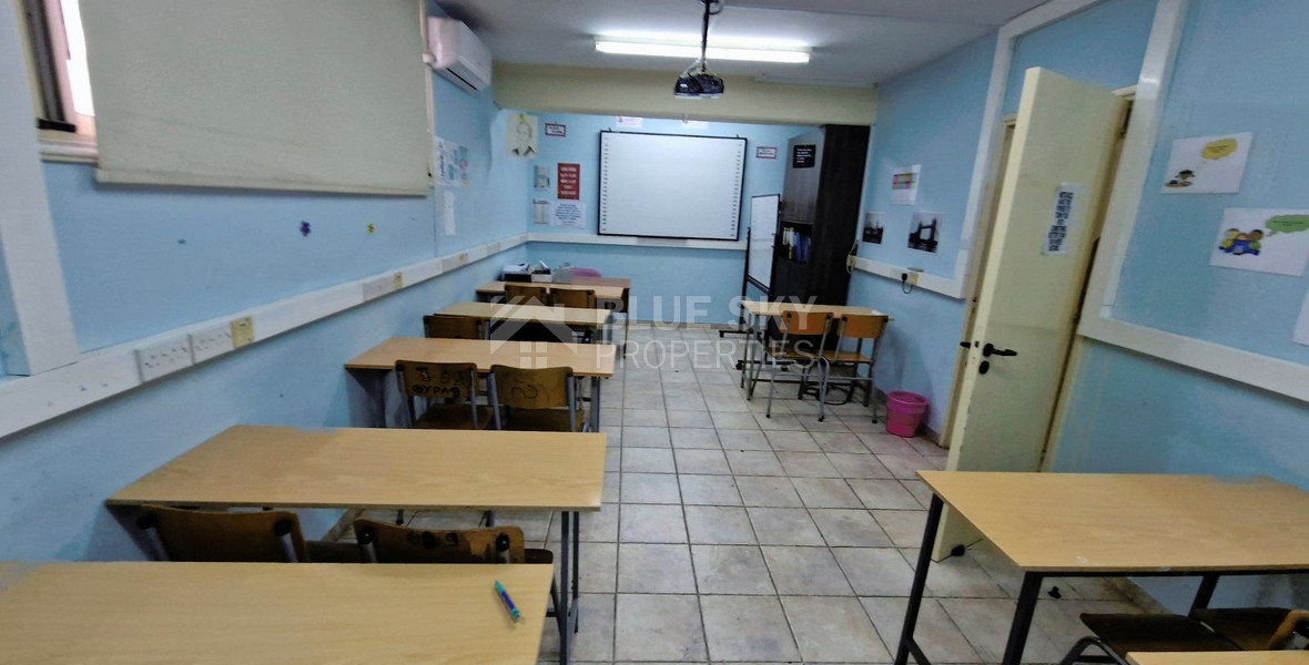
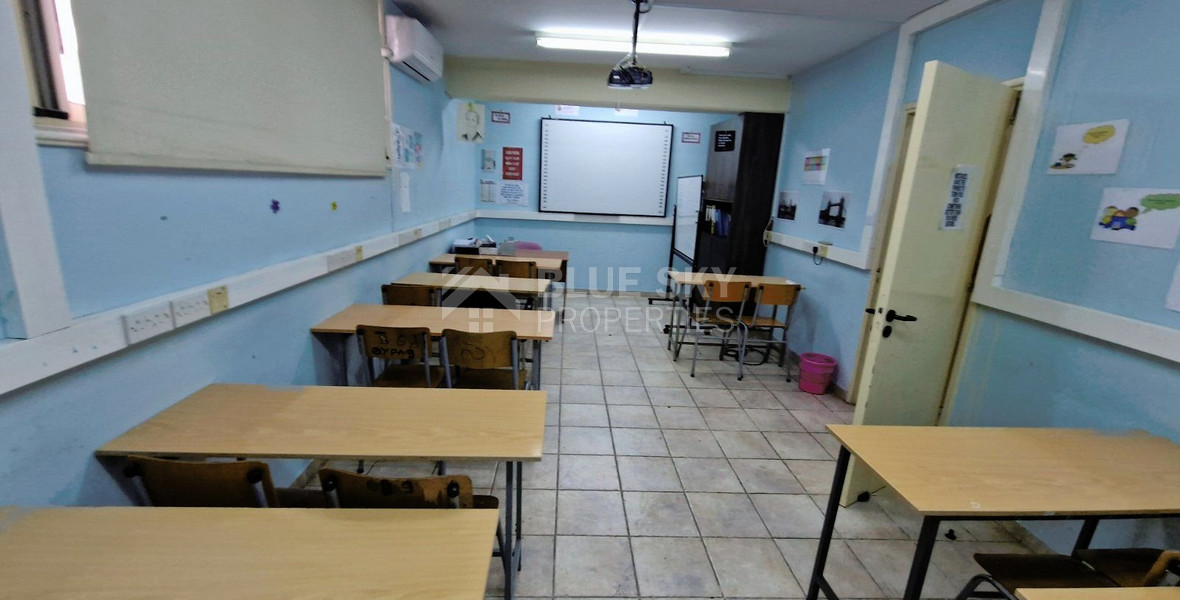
- pen (506, 596)
